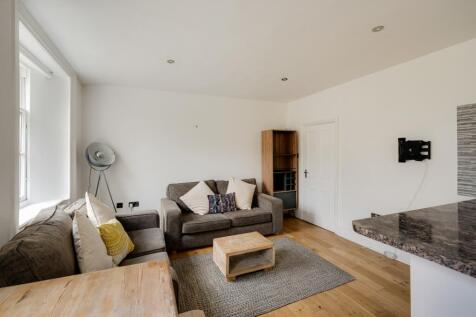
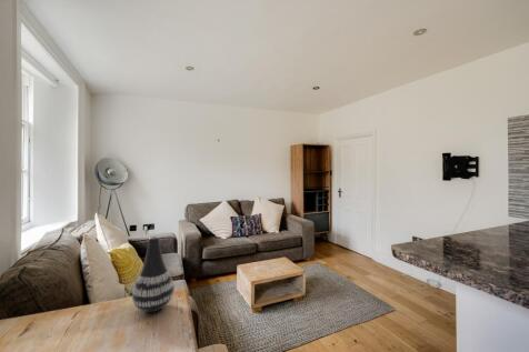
+ vase (153, 272)
